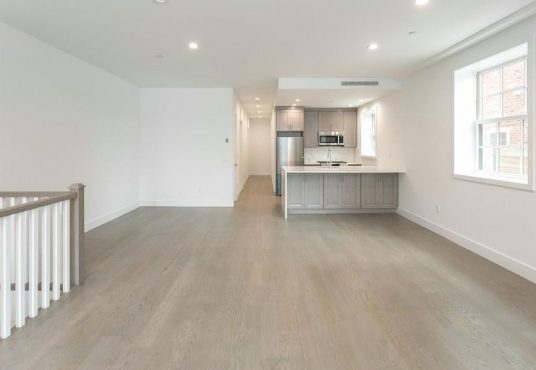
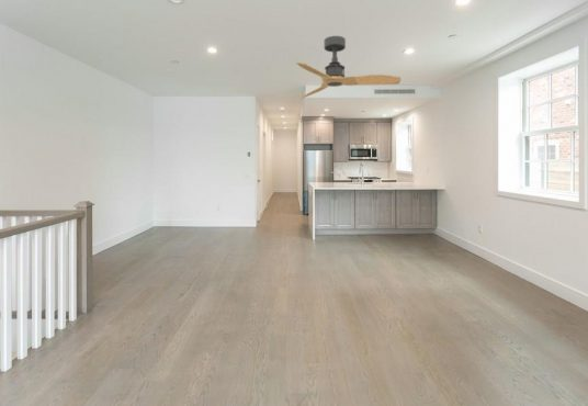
+ ceiling fan (343, 66)
